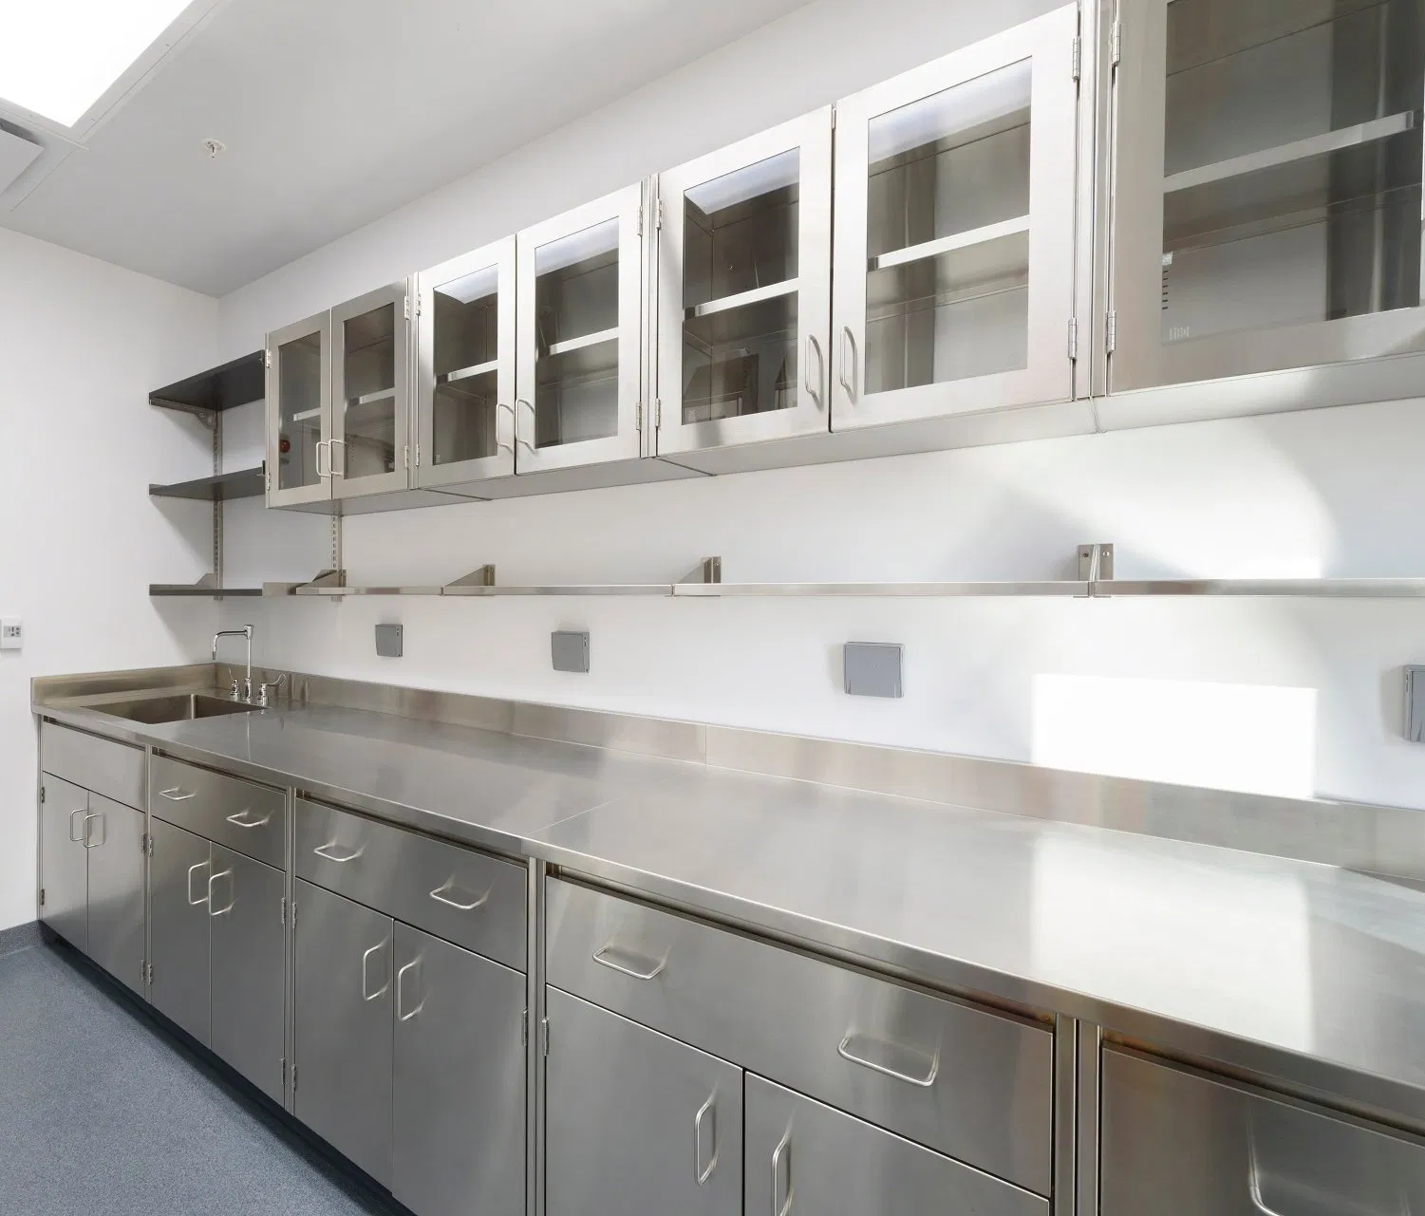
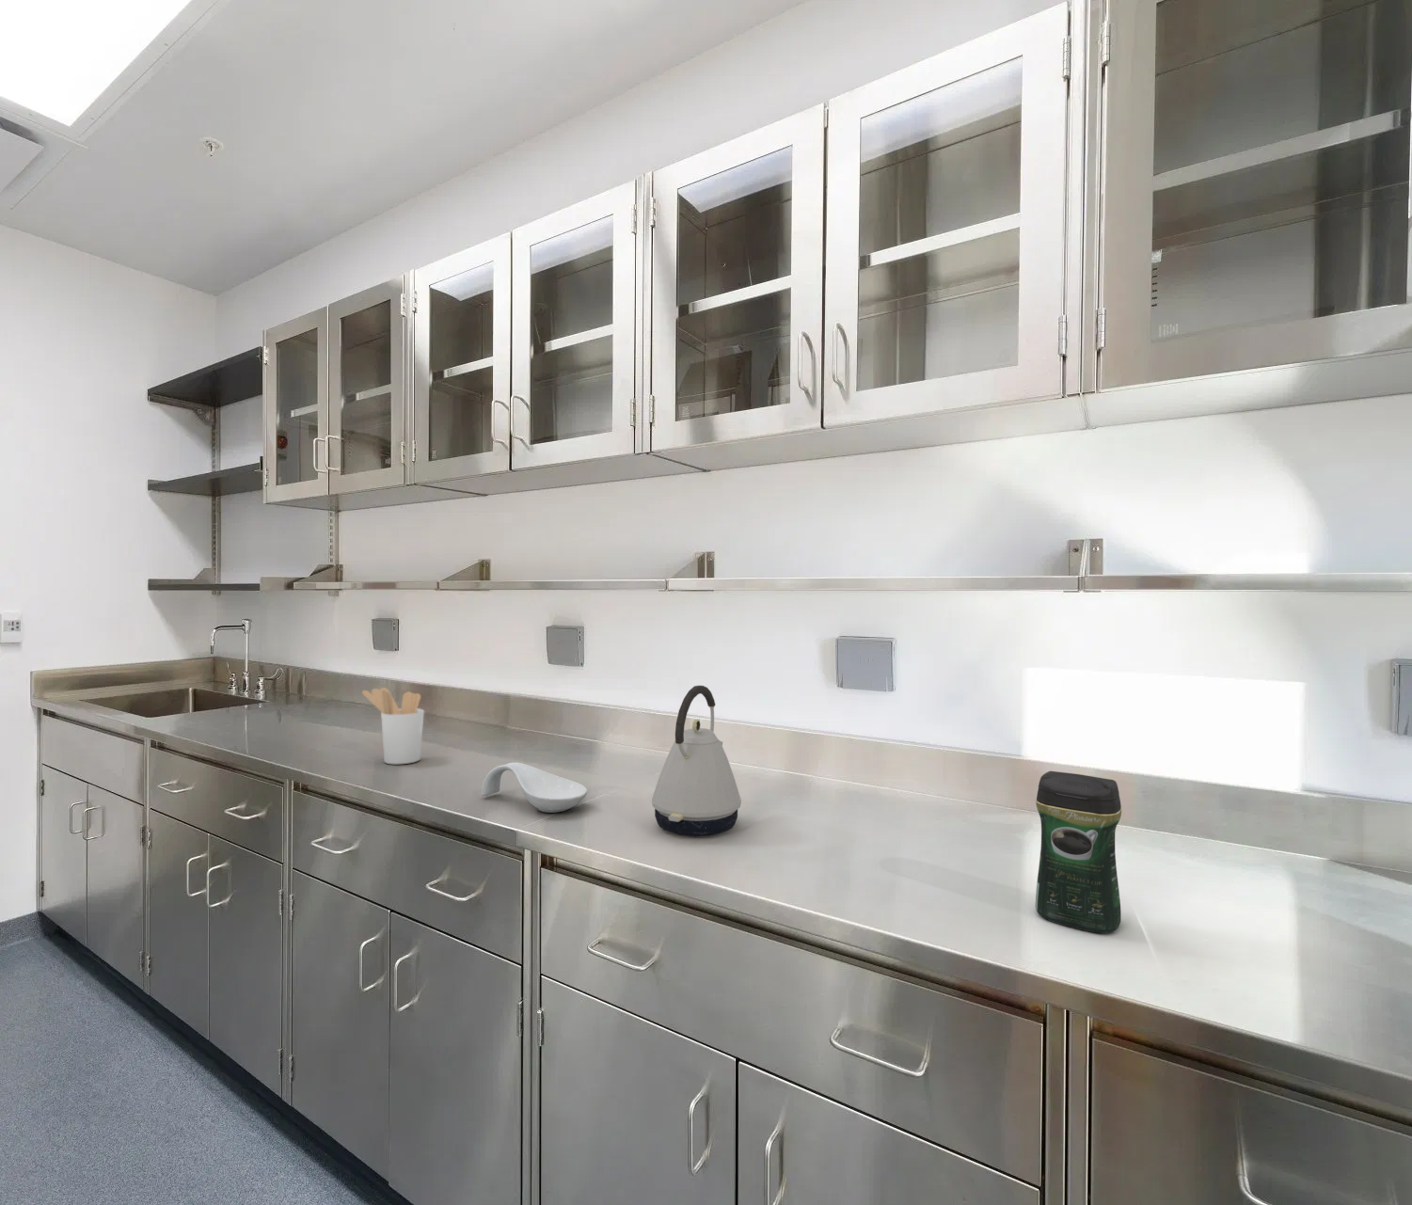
+ kettle (698, 754)
+ spoon rest (532, 785)
+ utensil holder (393, 722)
+ coffee jar (1077, 846)
